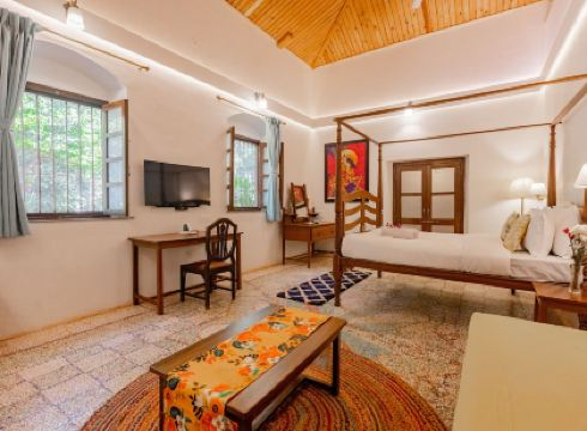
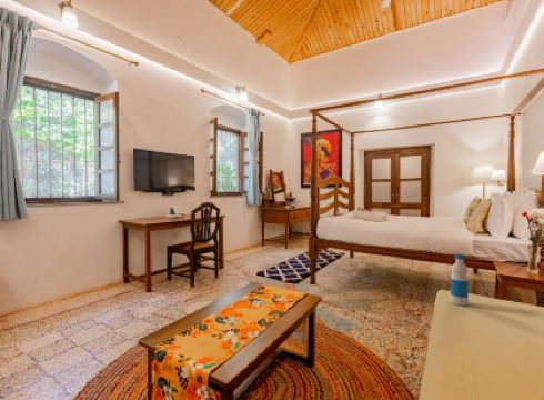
+ bottle (459, 278)
